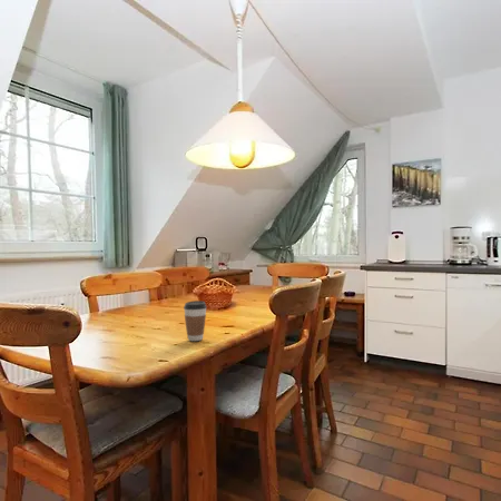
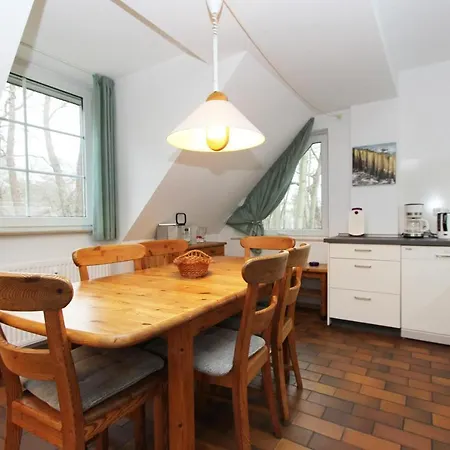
- coffee cup (195, 321)
